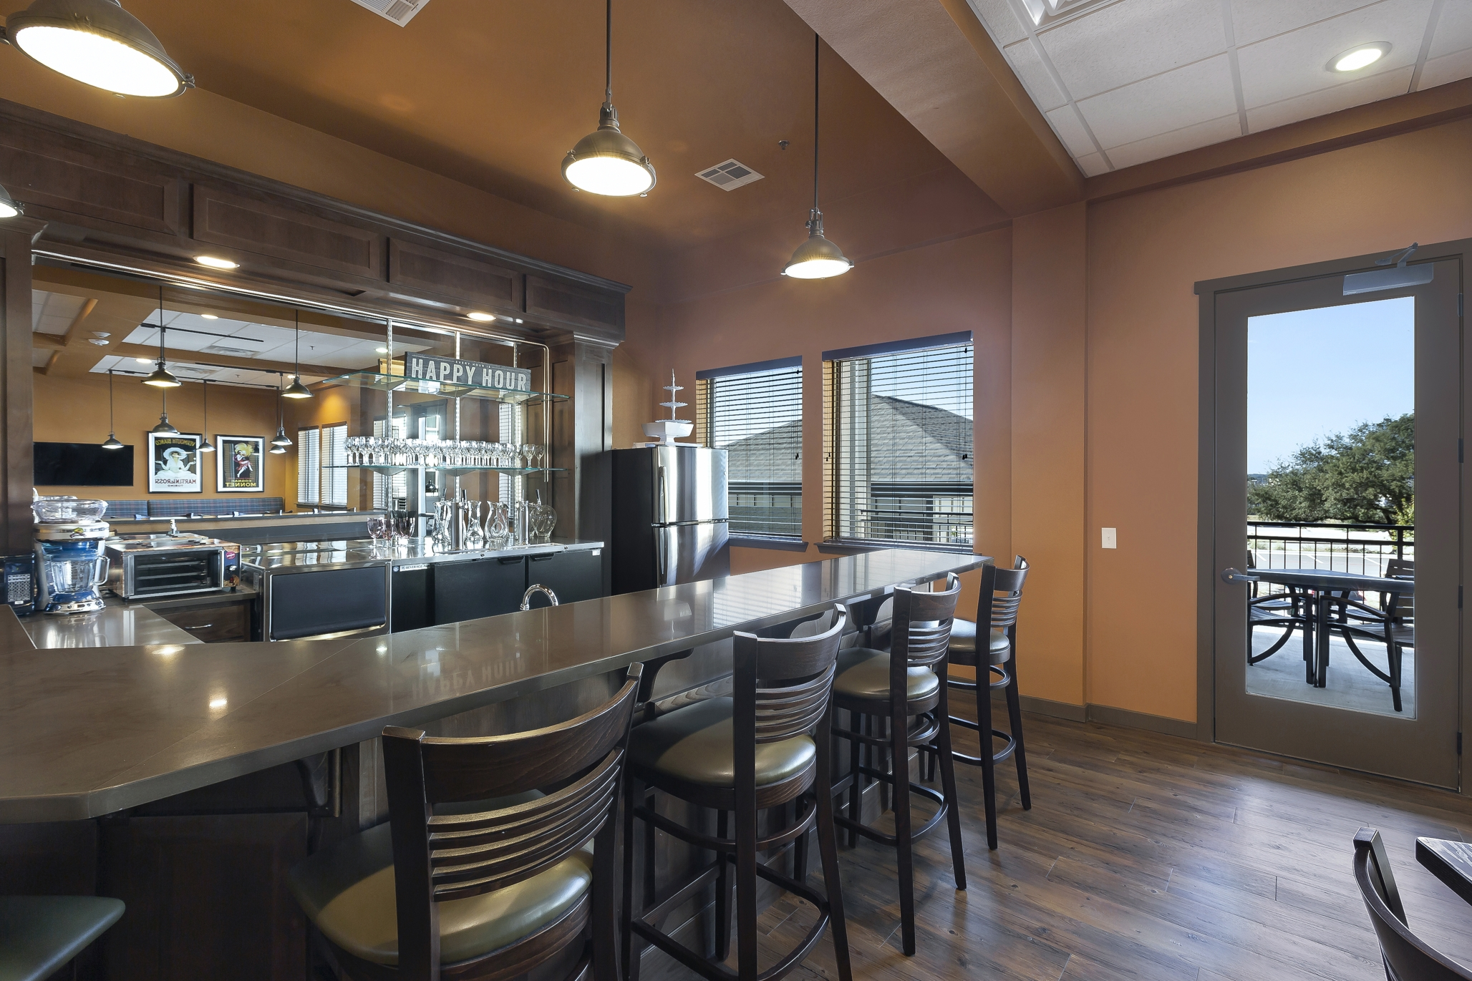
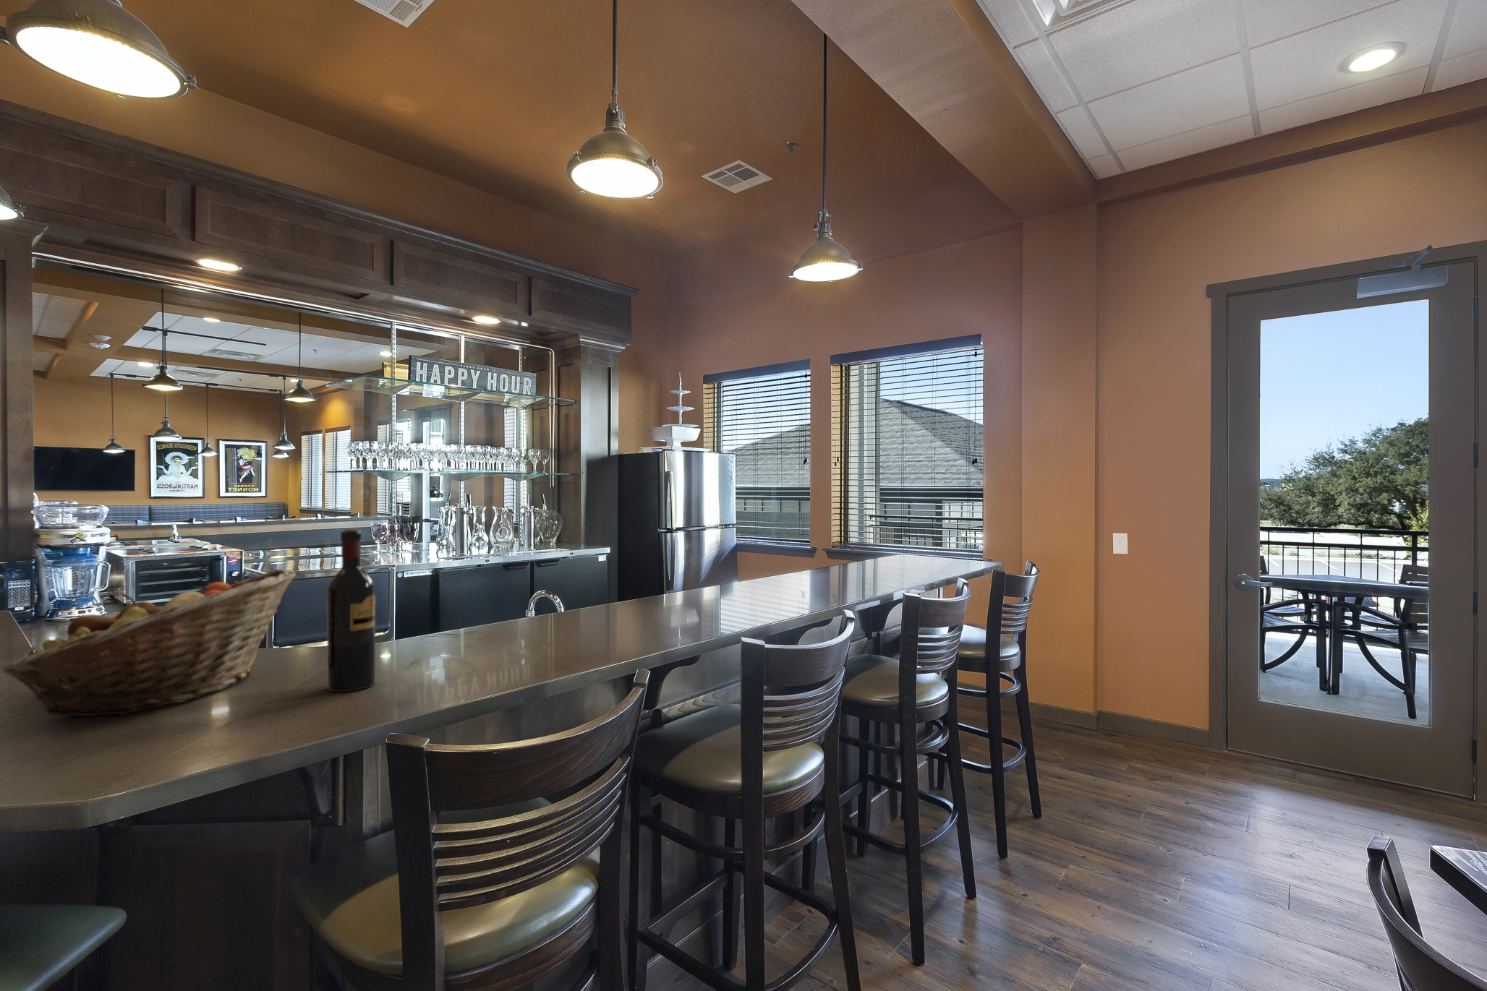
+ fruit basket (170, 632)
+ wine bottle (351, 607)
